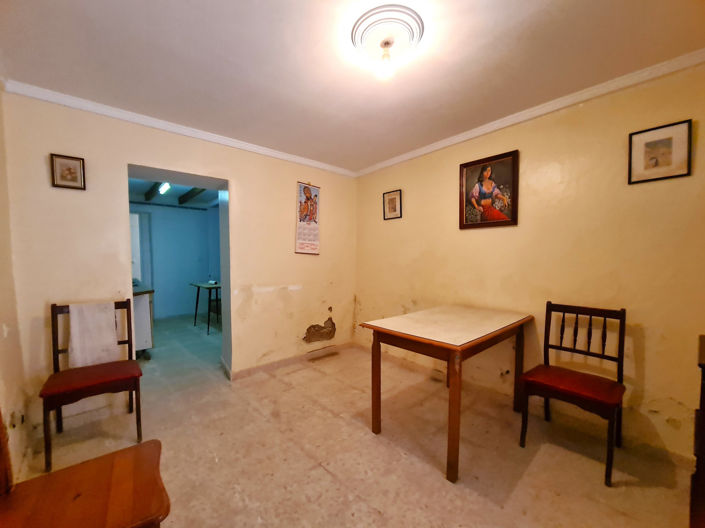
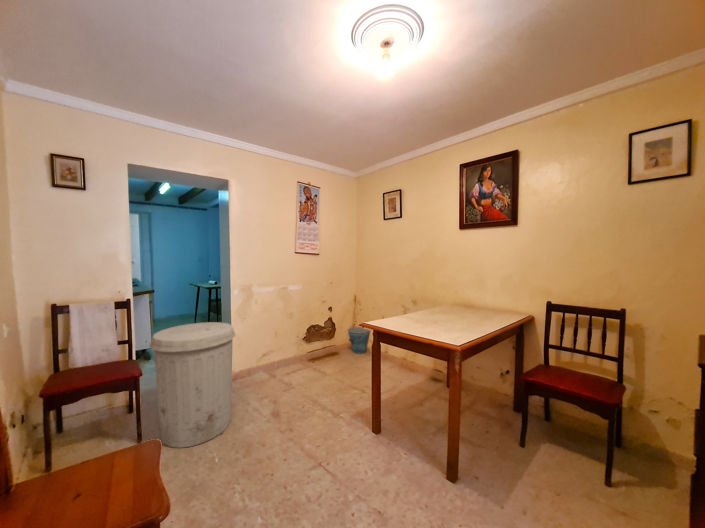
+ bucket (359, 339)
+ trash can (196, 377)
